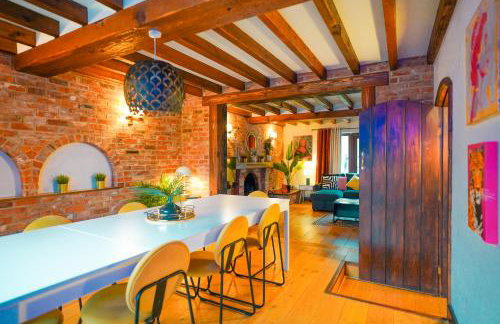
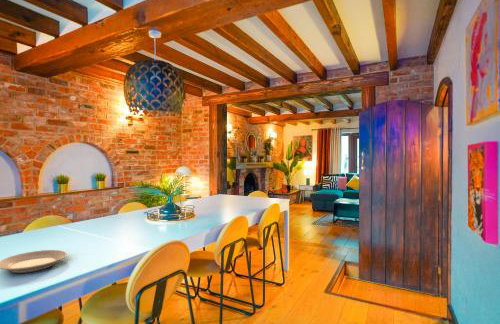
+ plate (33, 262)
